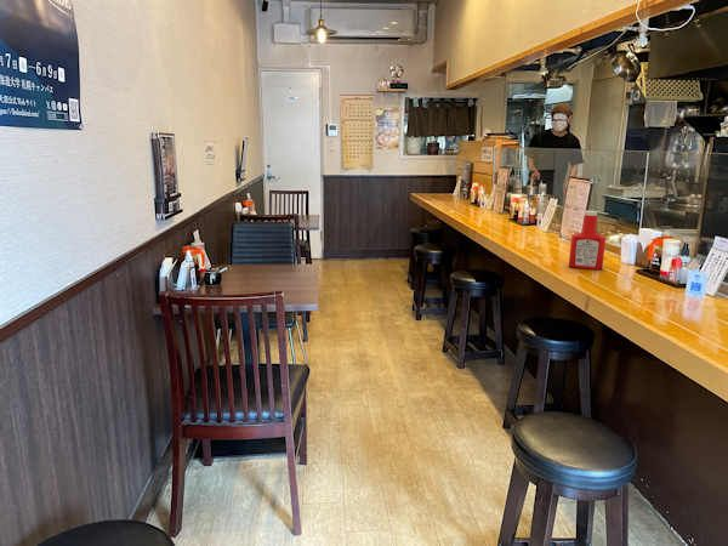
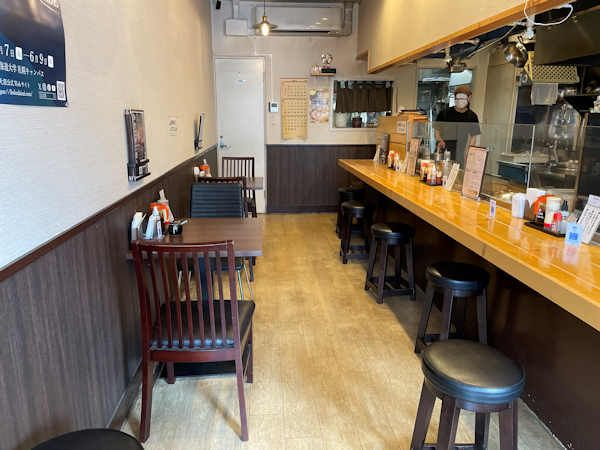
- soap bottle (587, 239)
